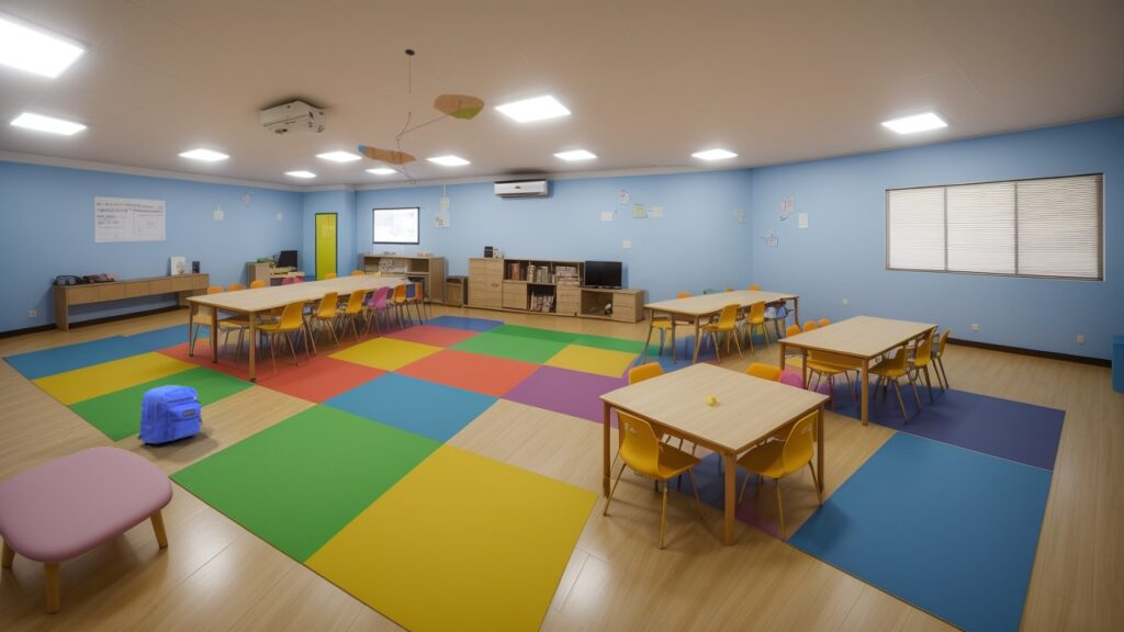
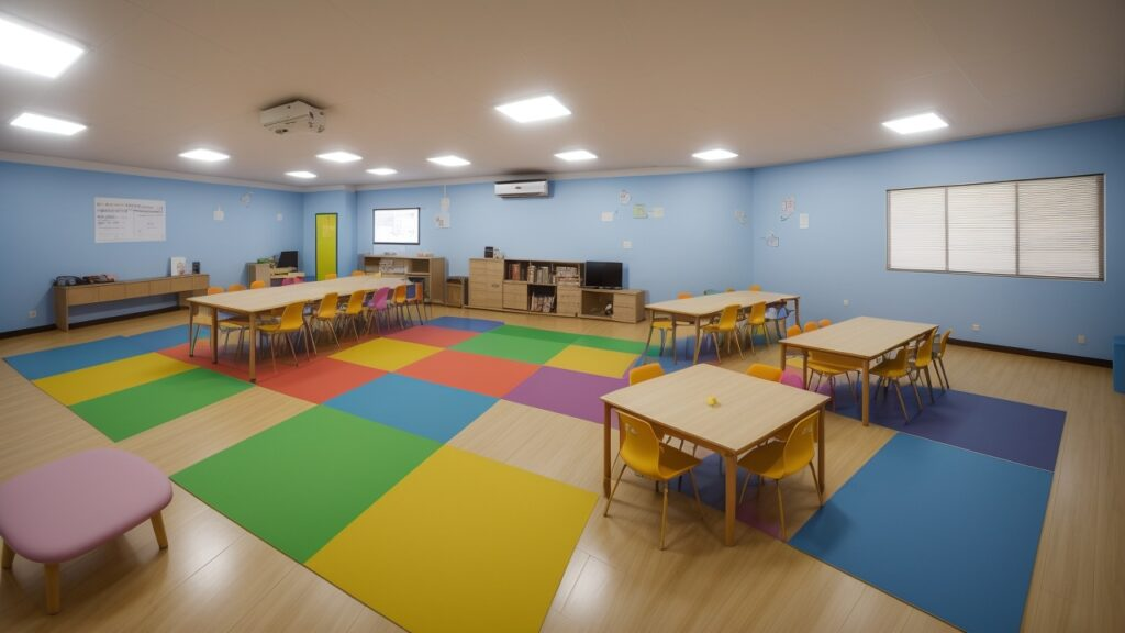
- backpack (175, 411)
- ceiling mobile (422, 125)
